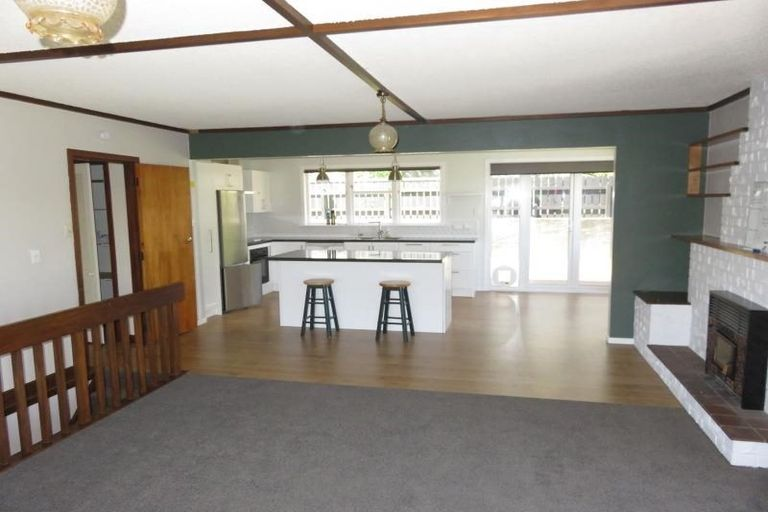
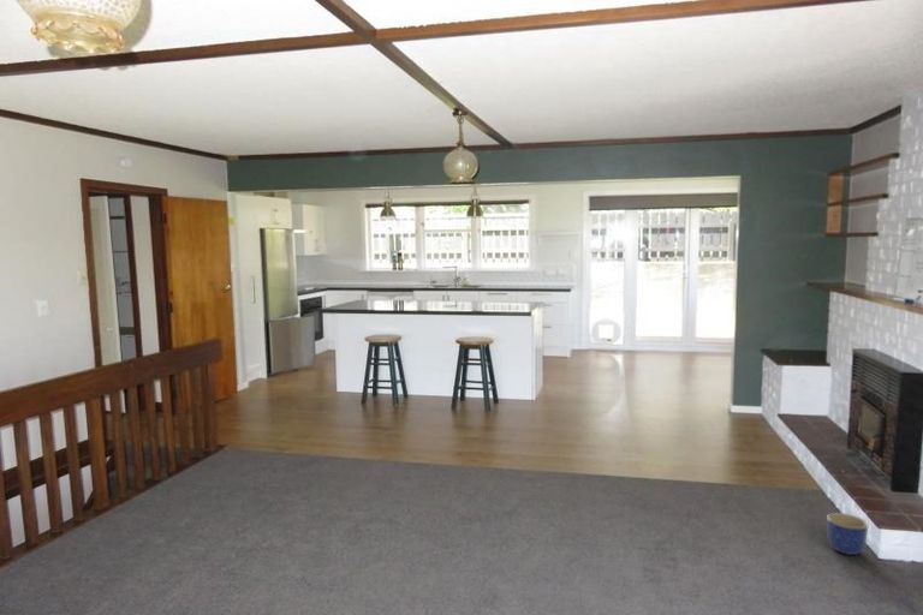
+ planter (846, 535)
